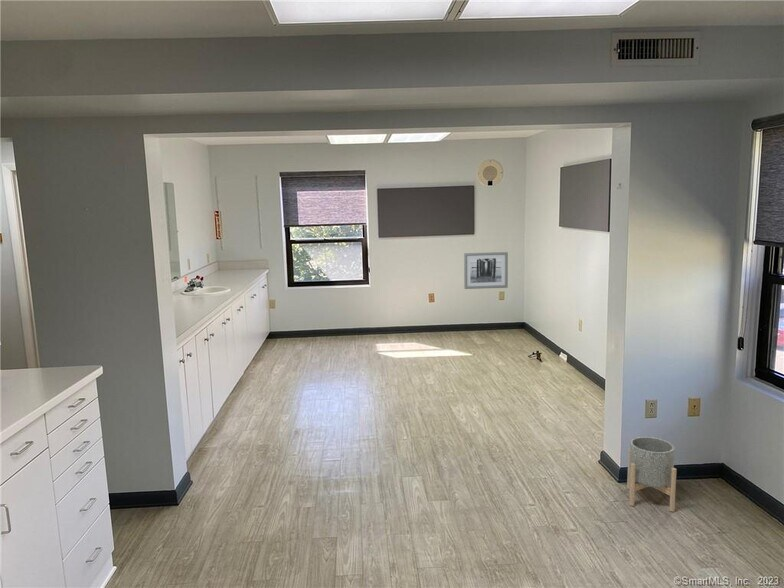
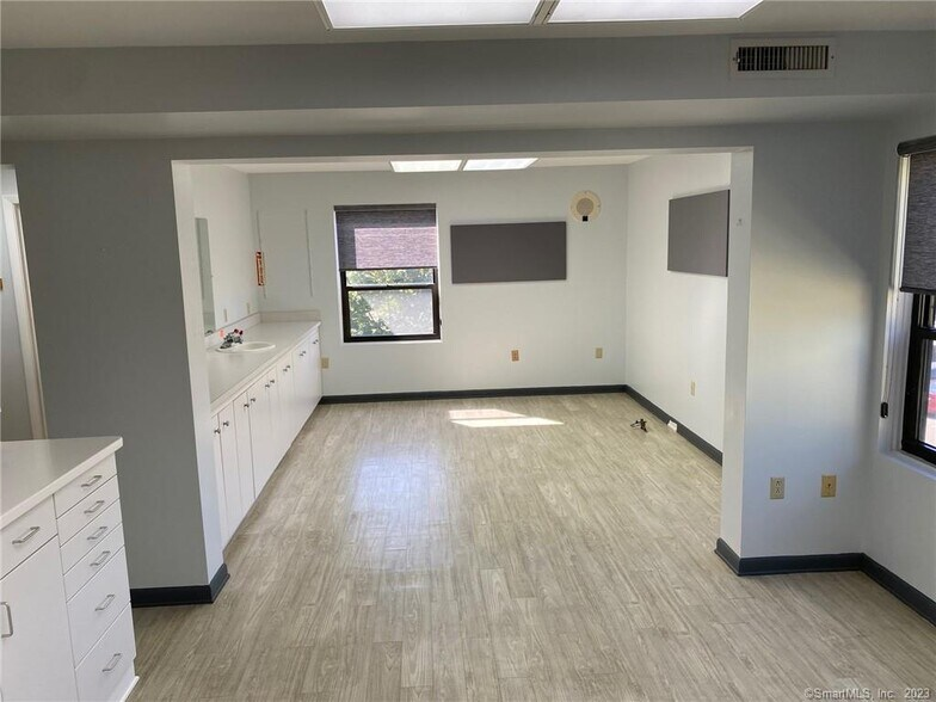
- wall art (486, 270)
- planter (650, 471)
